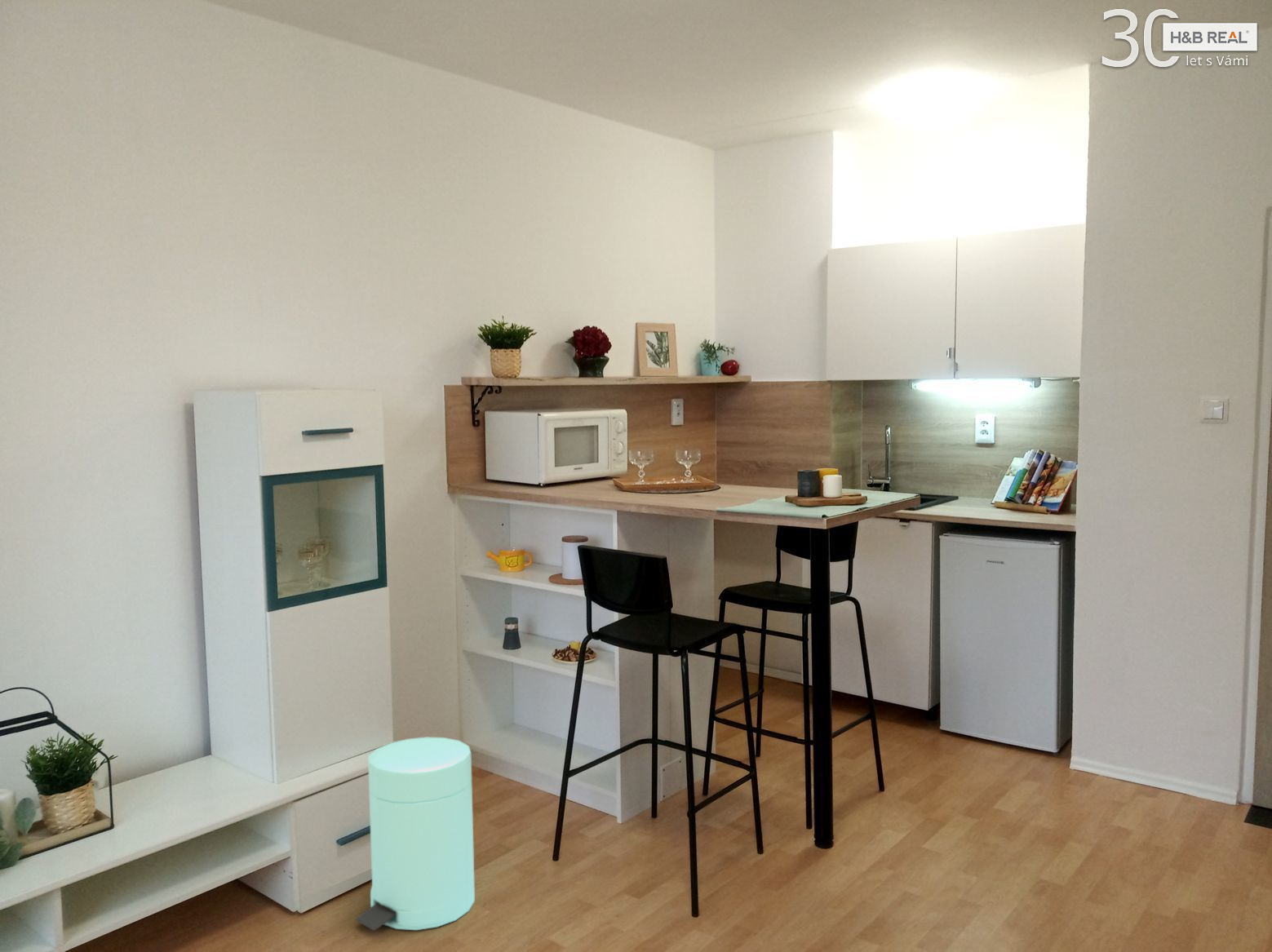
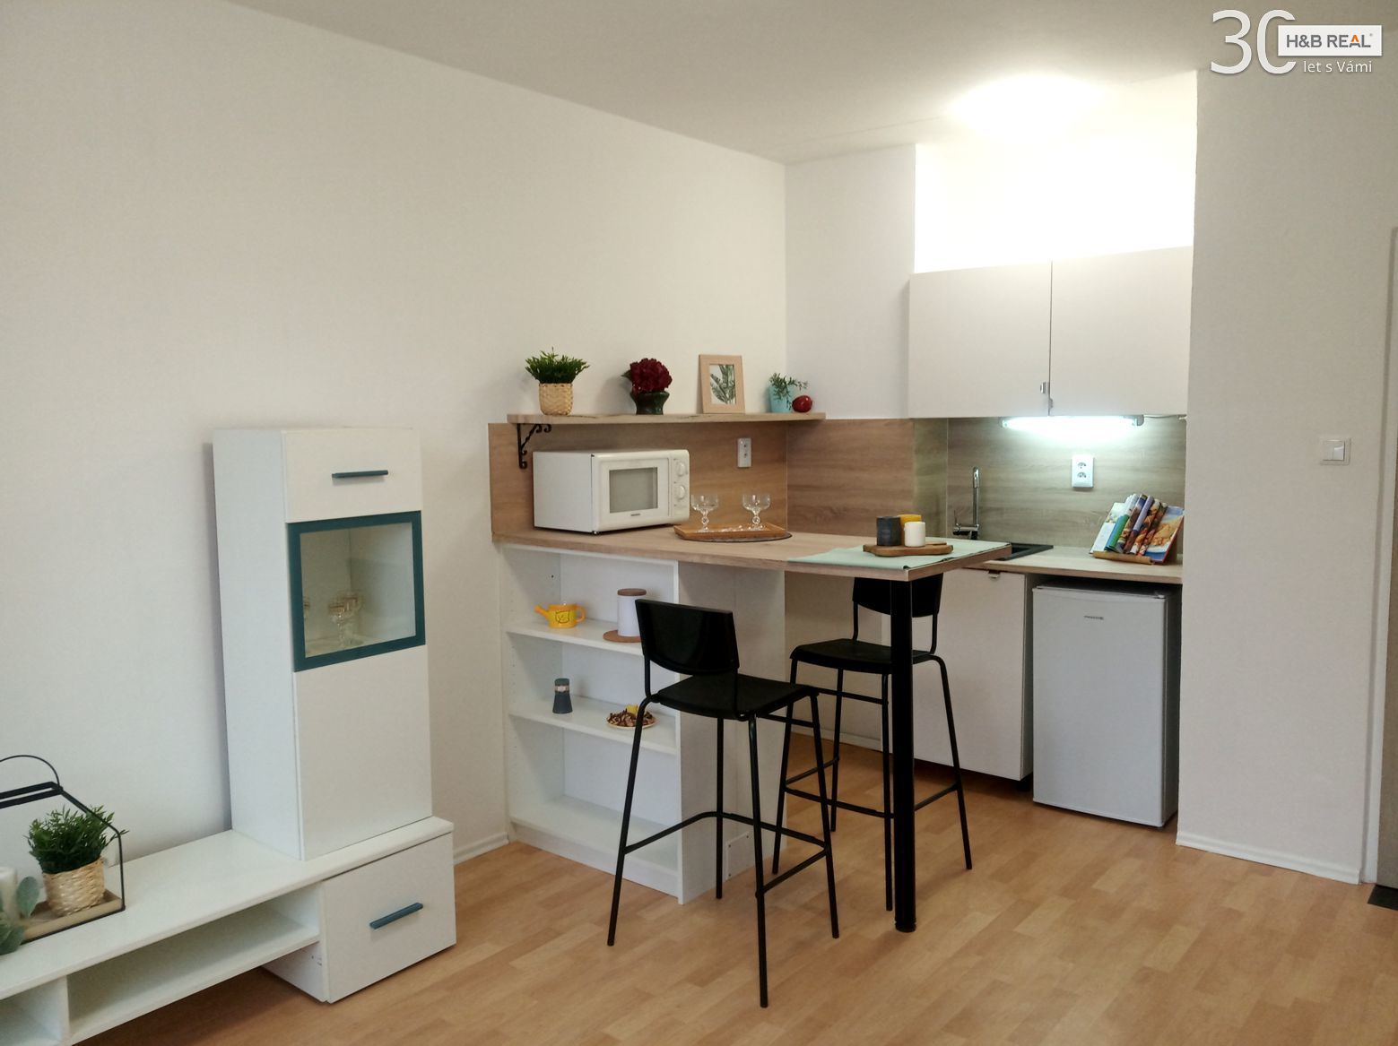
- trash can (414, 830)
